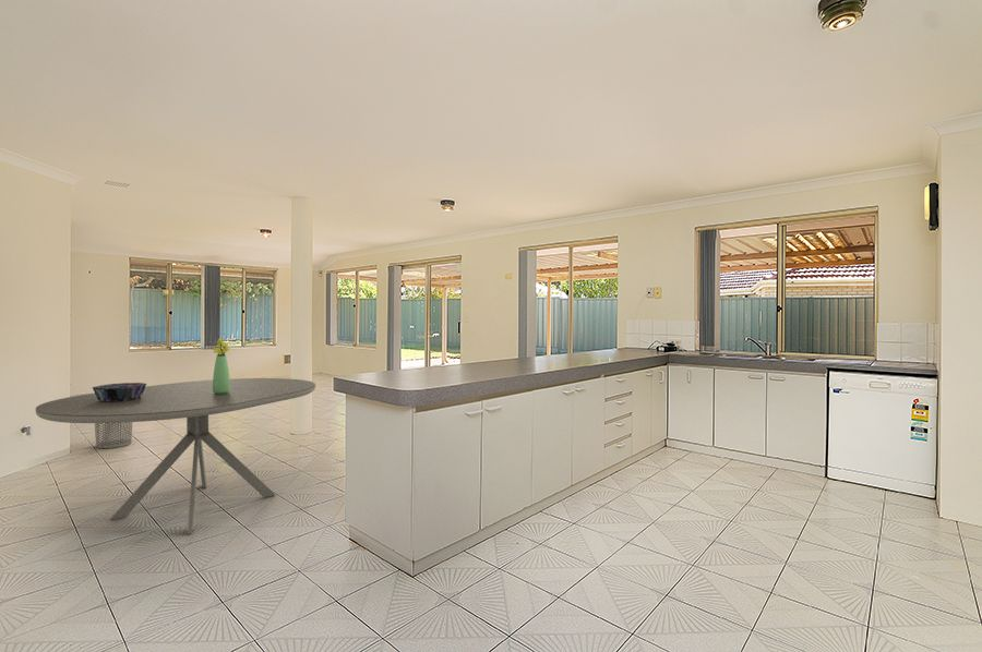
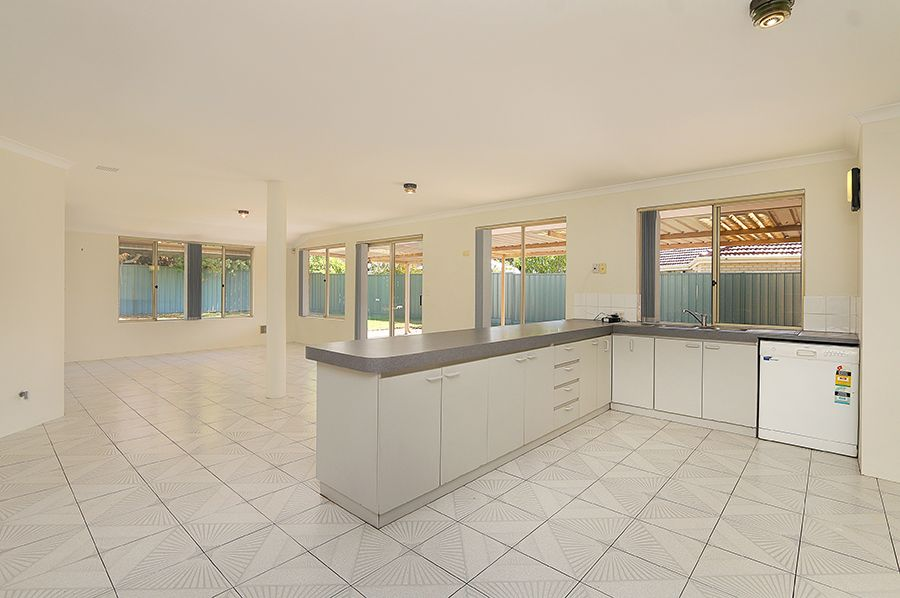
- bouquet (220, 365)
- dining table (197, 448)
- waste bin (113, 426)
- decorative bowl (120, 391)
